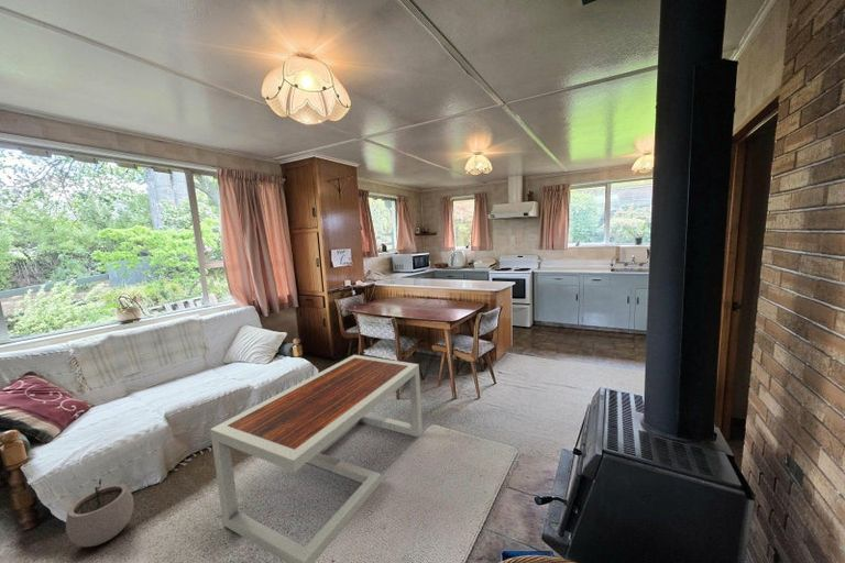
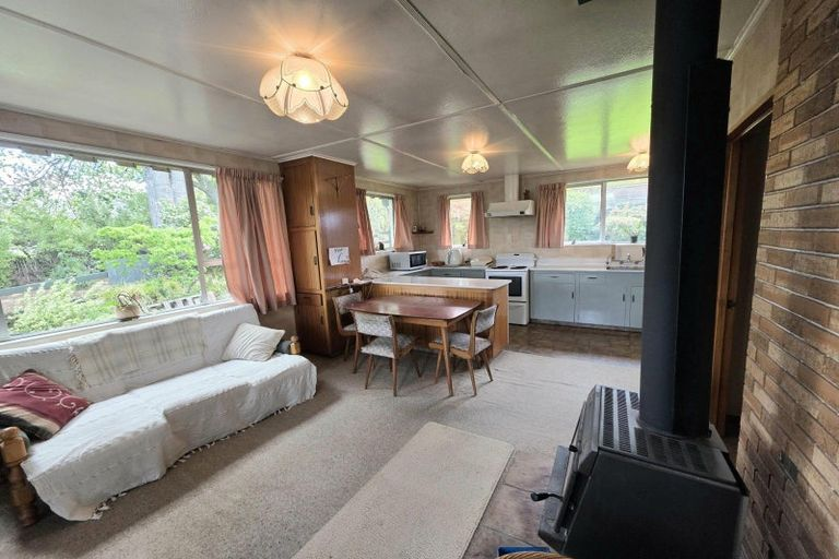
- plant pot (100, 509)
- coffee table (337, 431)
